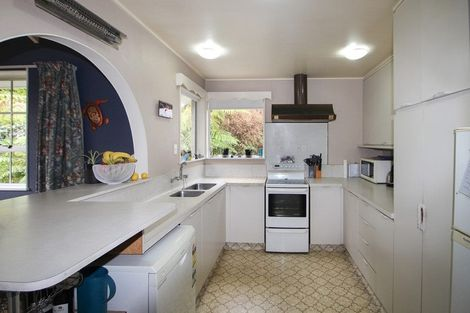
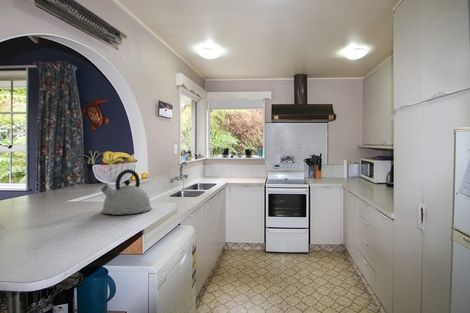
+ kettle (125, 189)
